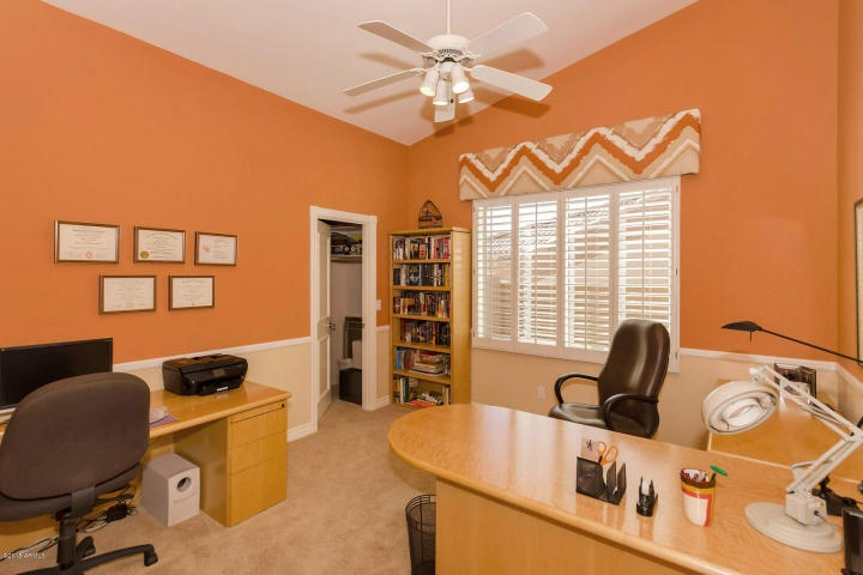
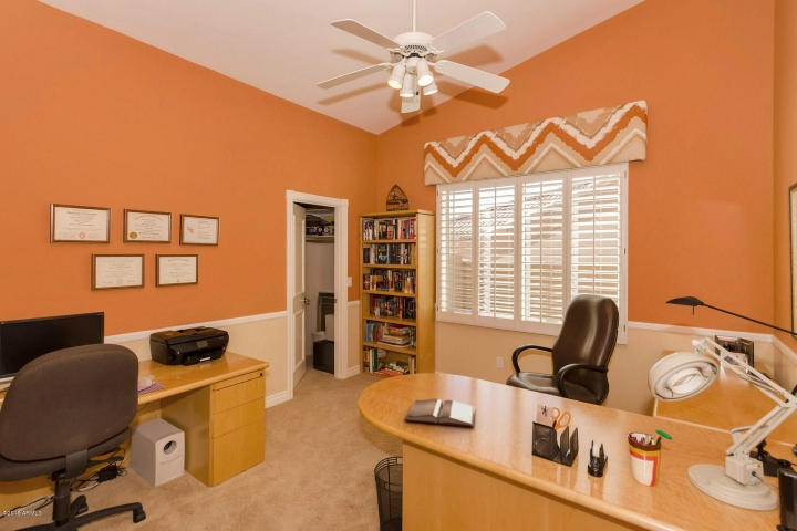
+ hardback book (441, 410)
